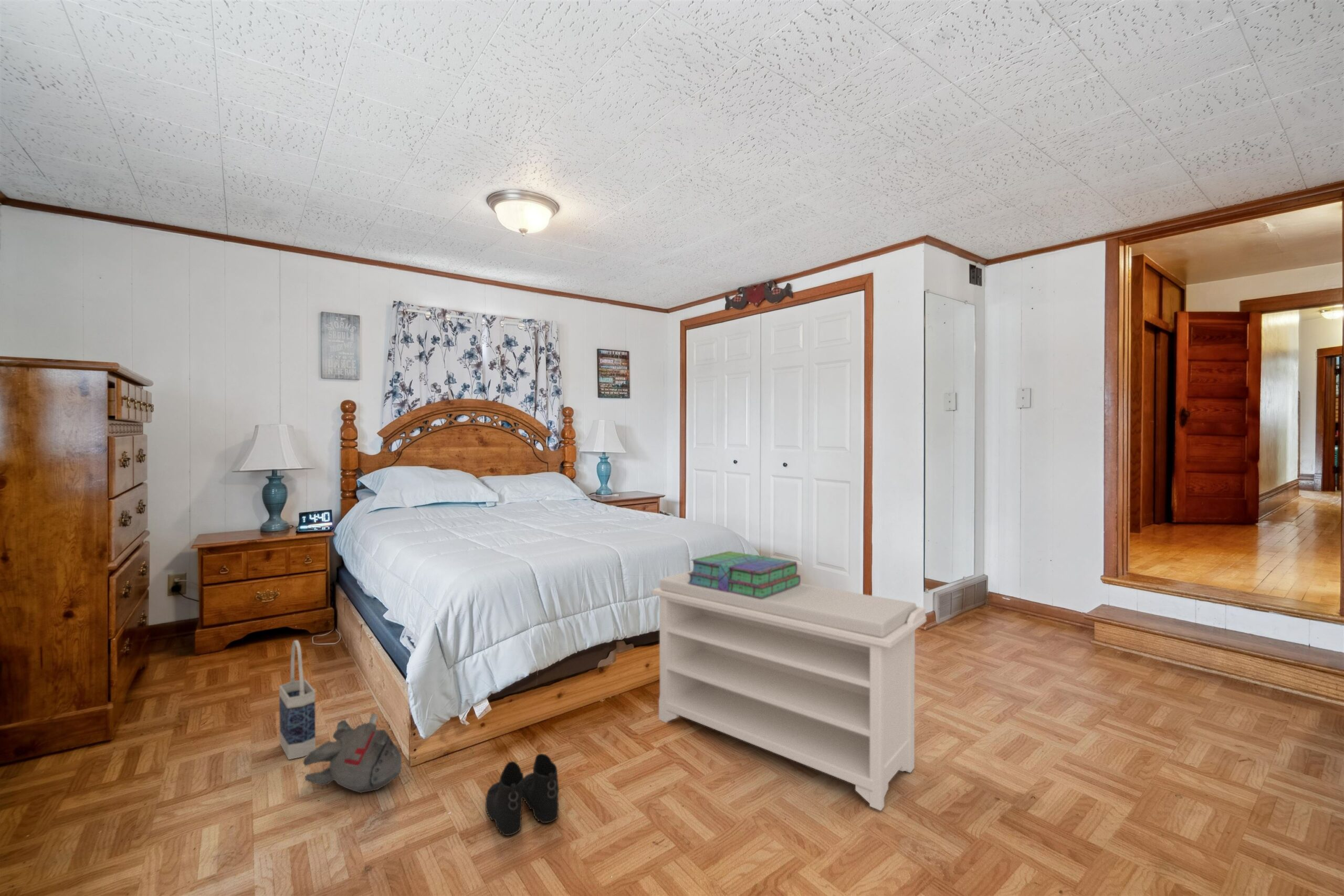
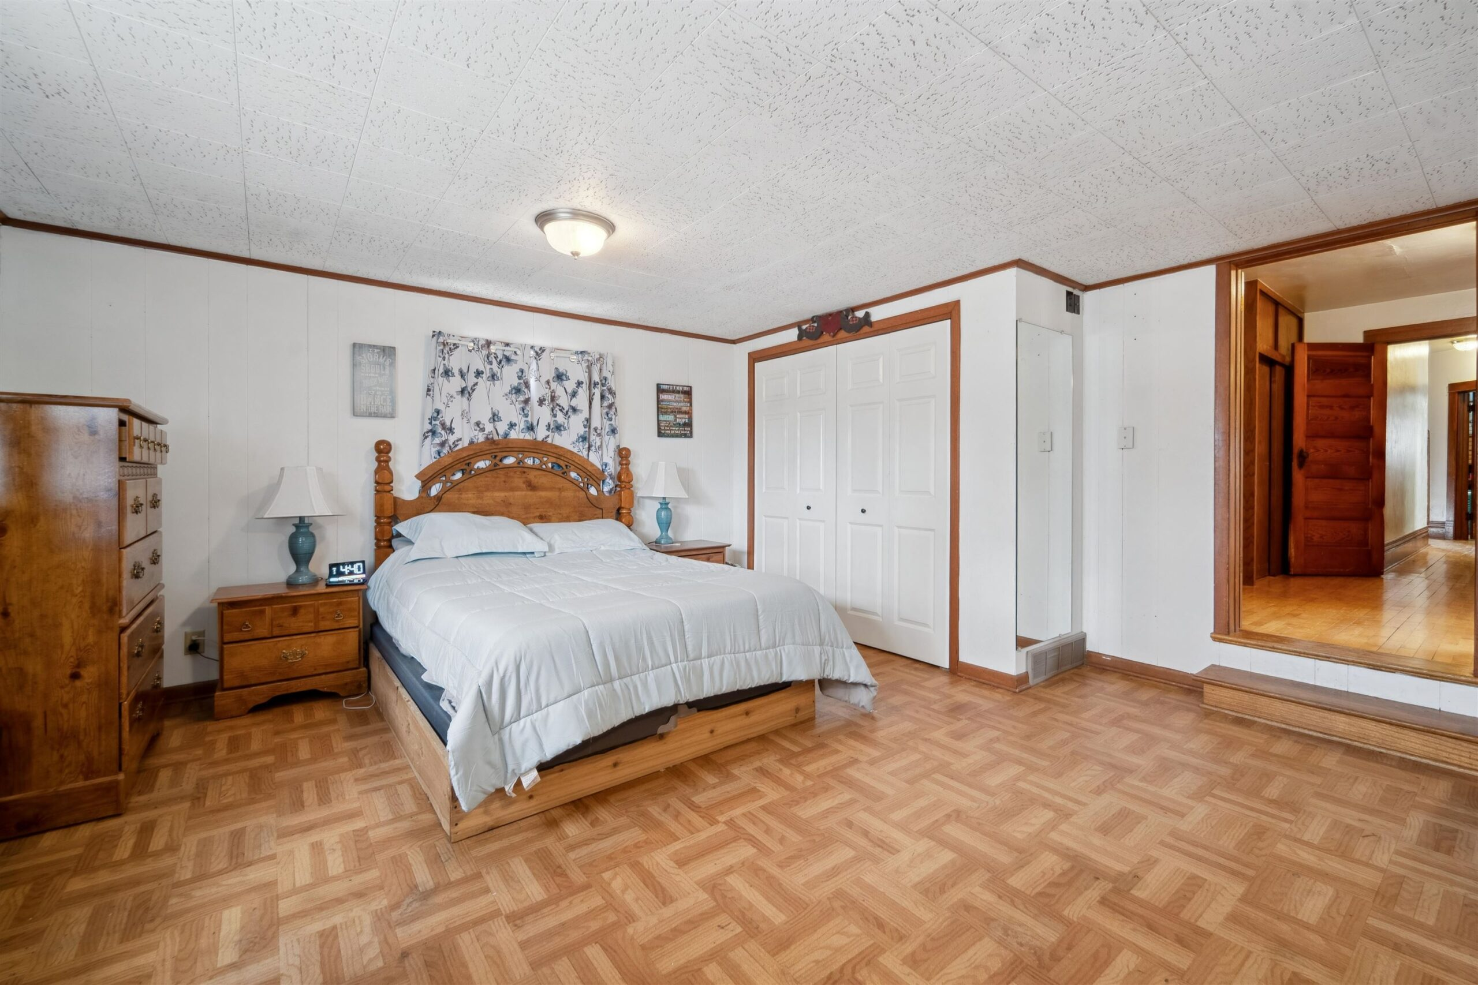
- plush toy (352, 755)
- bag (297, 694)
- stack of books (743, 572)
- boots (522, 782)
- bench (777, 666)
